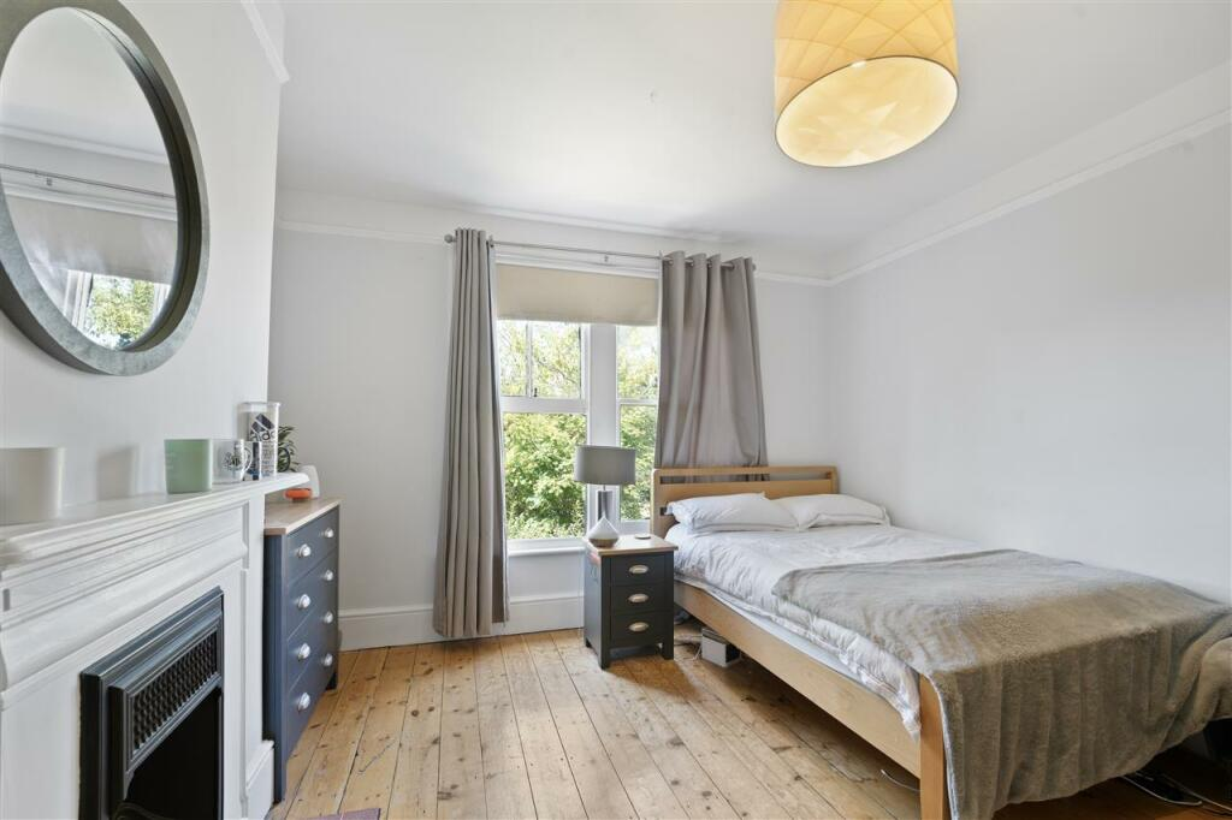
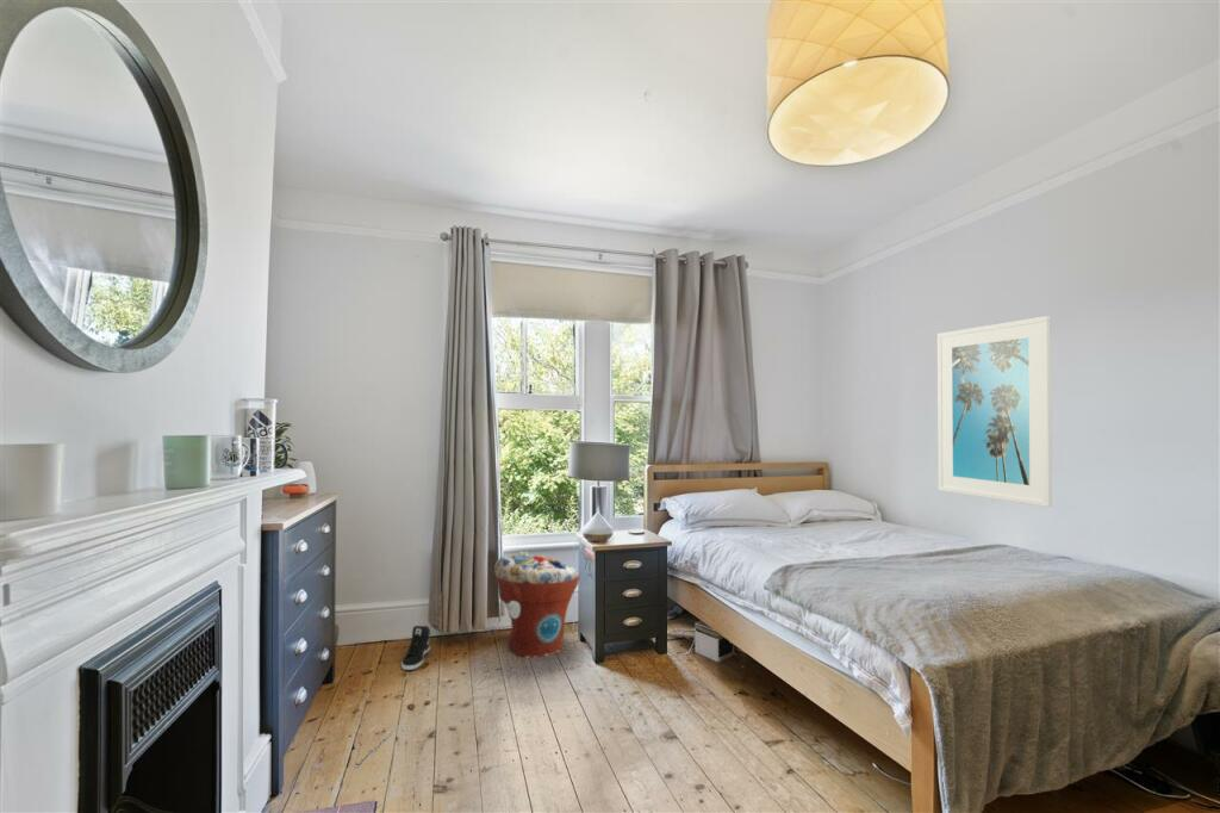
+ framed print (989, 411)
+ sneaker (415, 644)
+ flower pot (537, 597)
